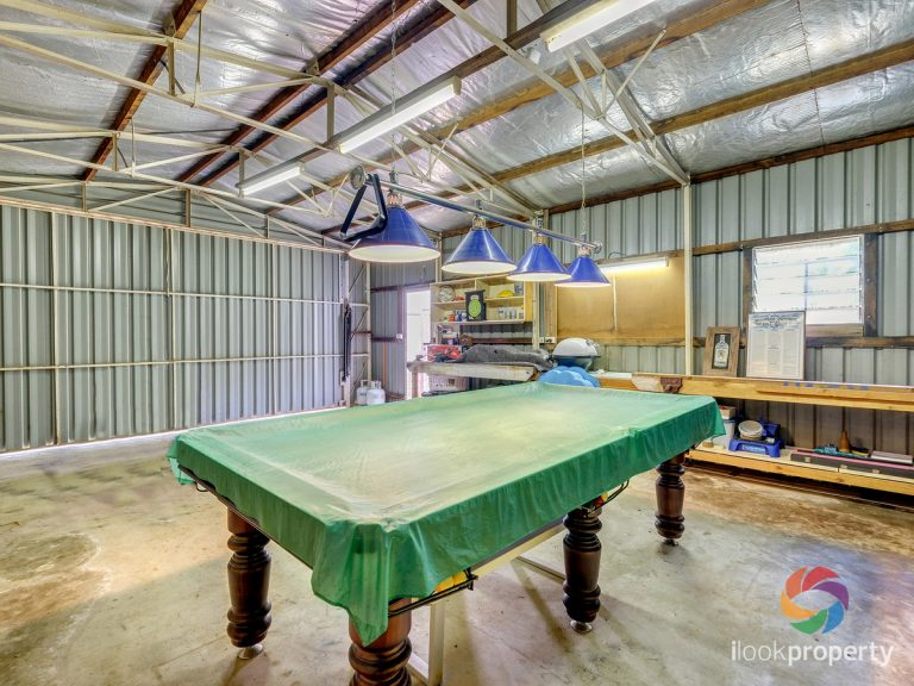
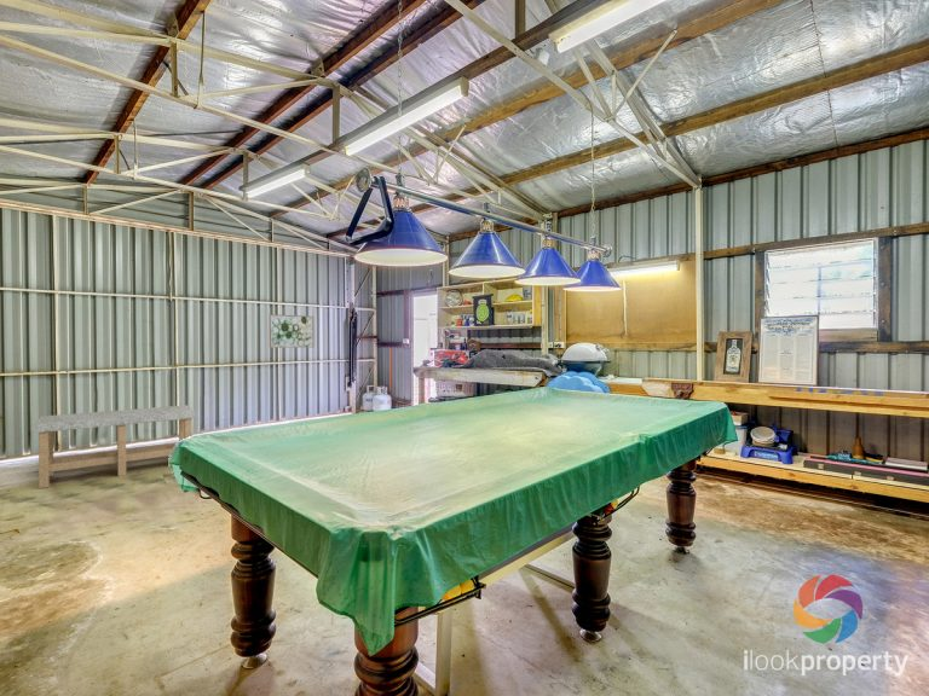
+ table (121, 441)
+ wall art (292, 331)
